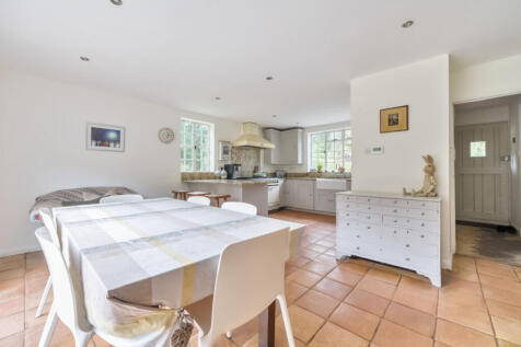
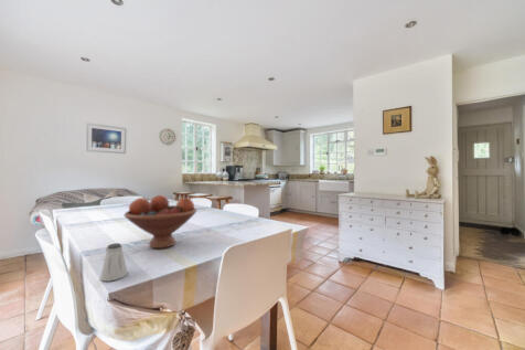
+ saltshaker (114, 259)
+ fruit bowl (162, 221)
